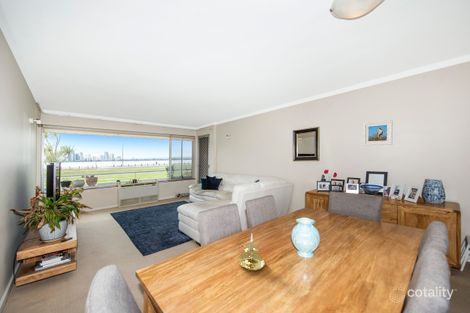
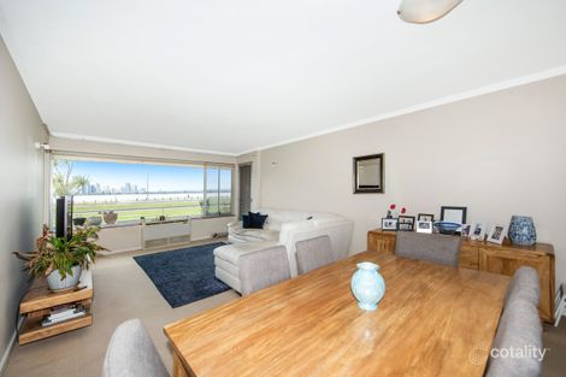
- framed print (377, 133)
- candle holder (250, 247)
